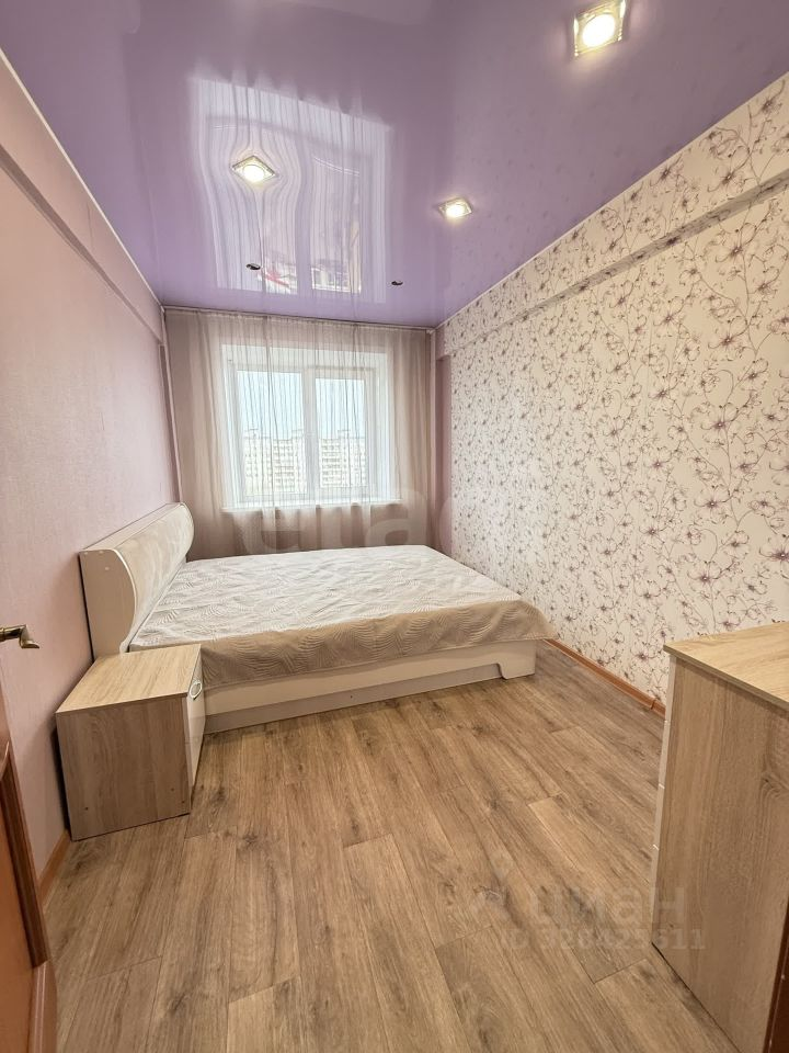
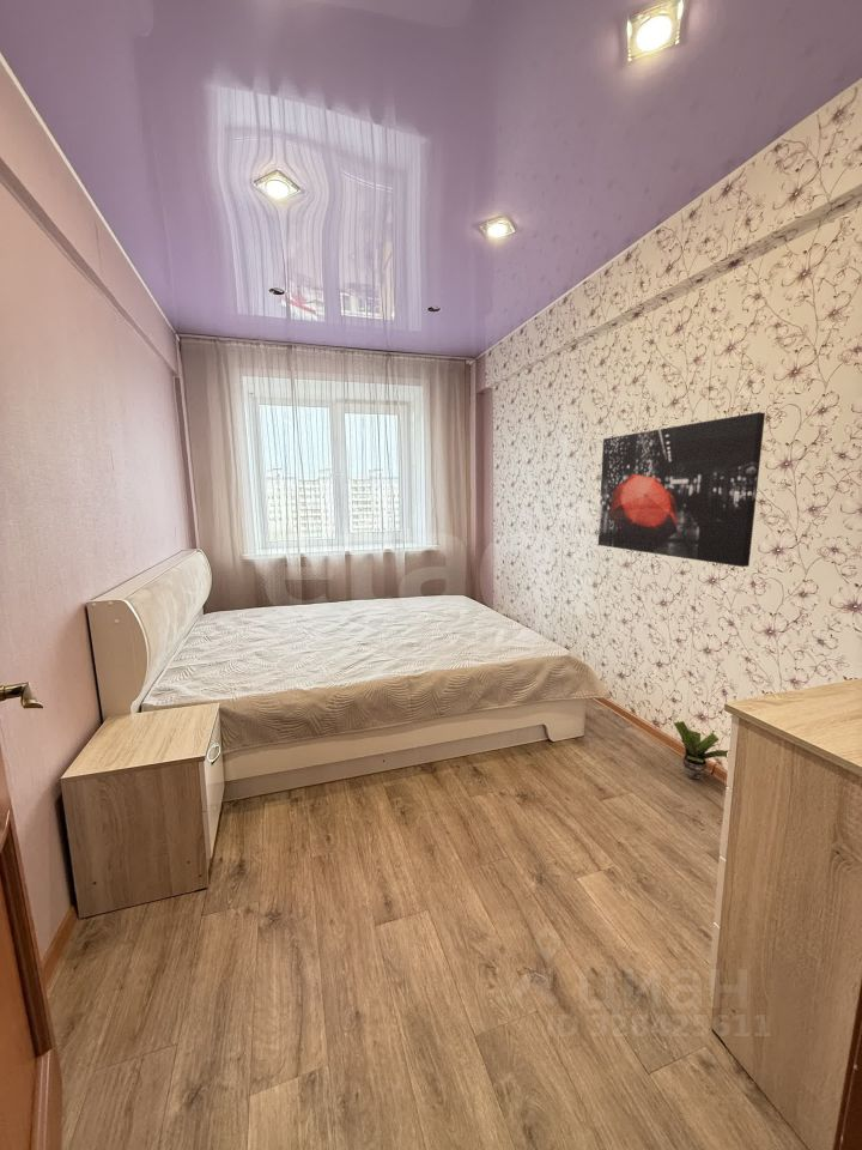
+ wall art (664, 492)
+ potted plant (693, 753)
